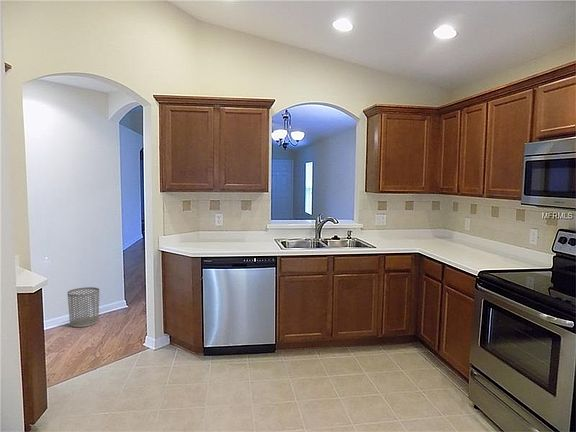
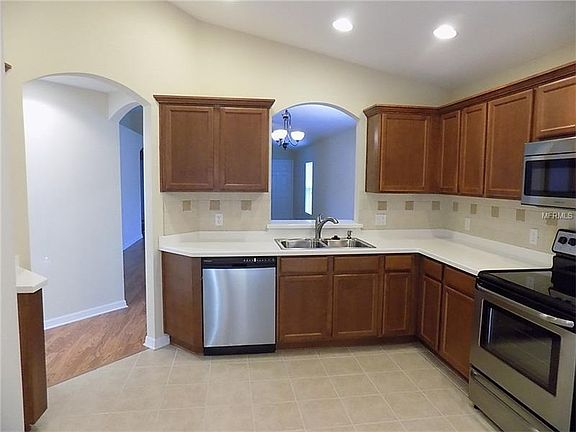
- waste bin (84, 307)
